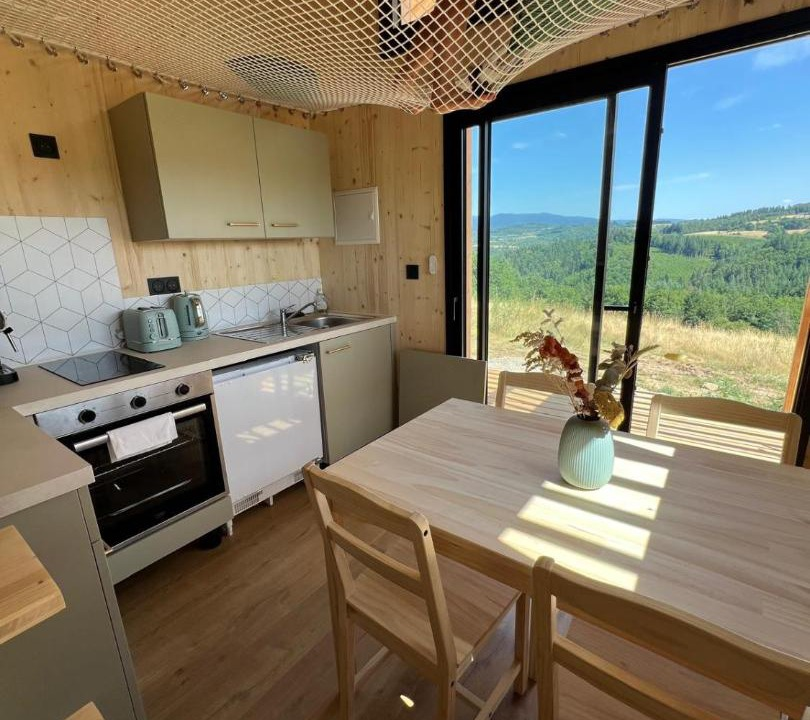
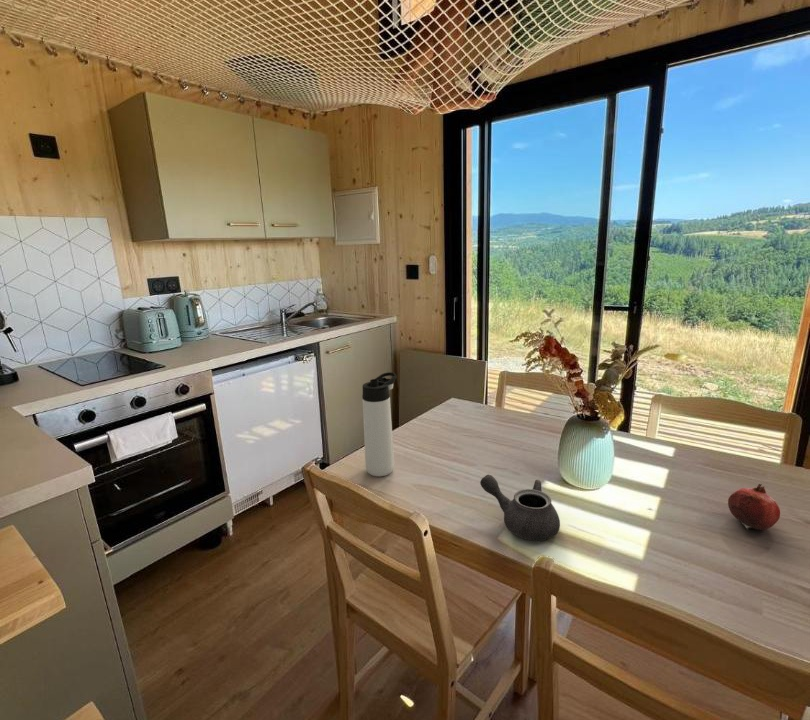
+ teapot (519, 501)
+ thermos bottle (382, 423)
+ fruit (754, 504)
